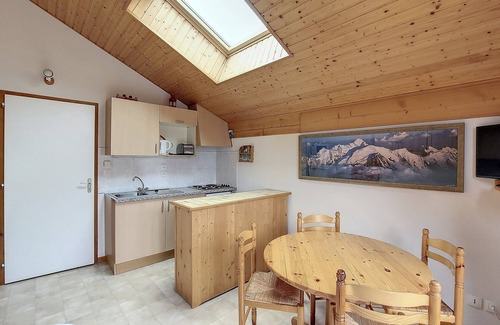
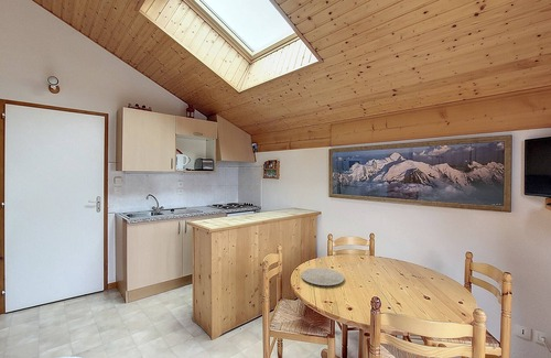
+ plate (322, 276)
